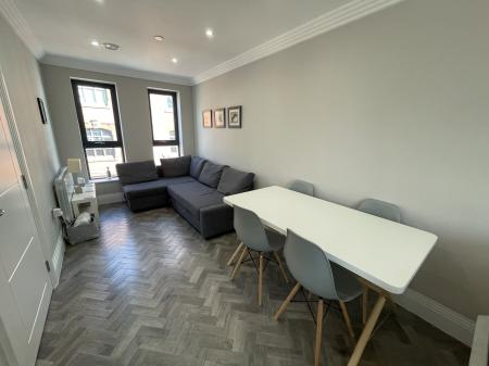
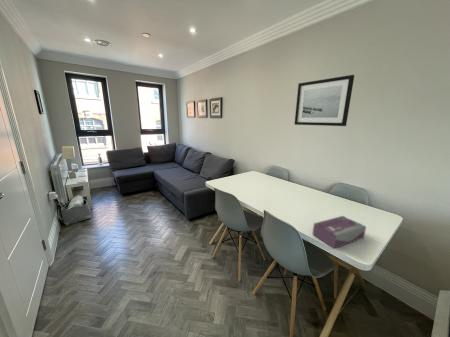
+ tissue box (338, 230)
+ wall art (320, 103)
